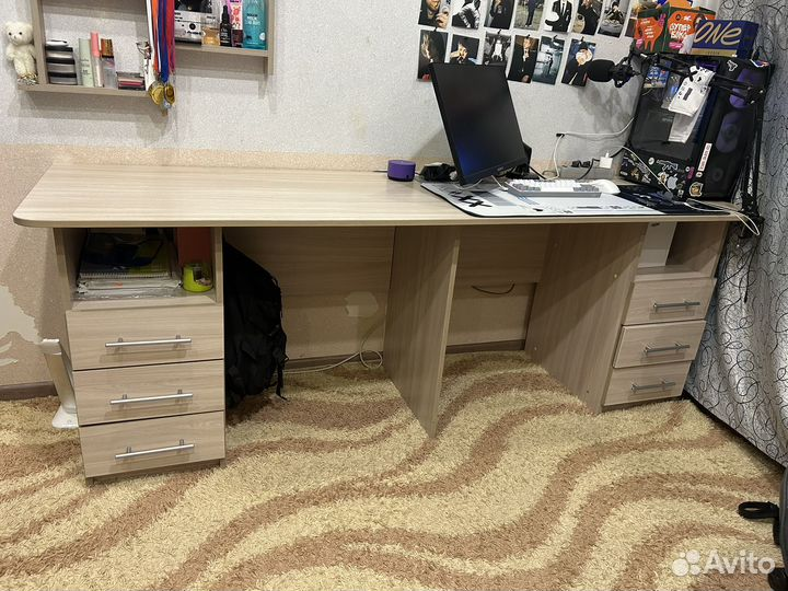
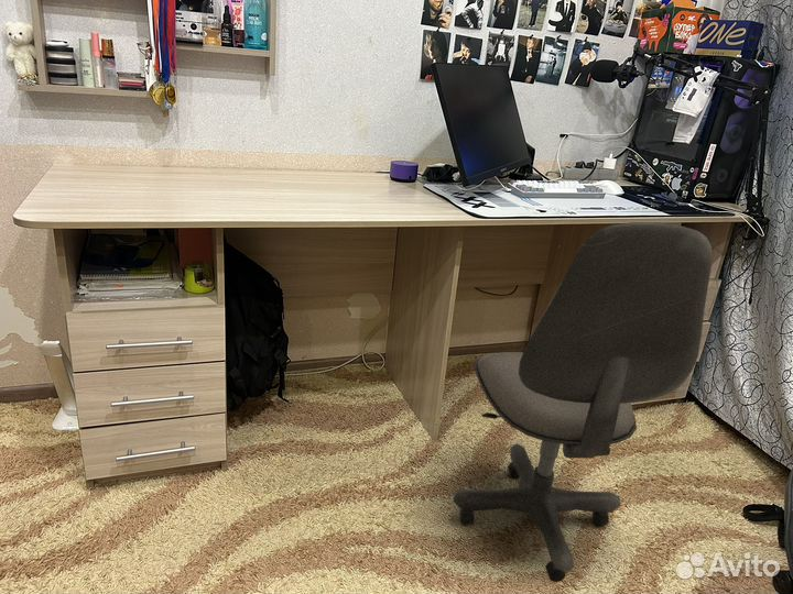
+ office chair (565, 375)
